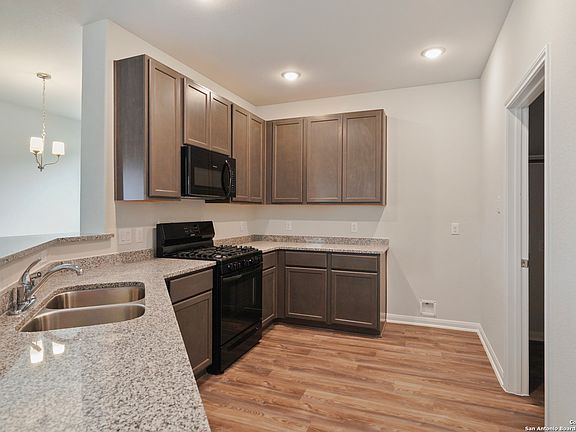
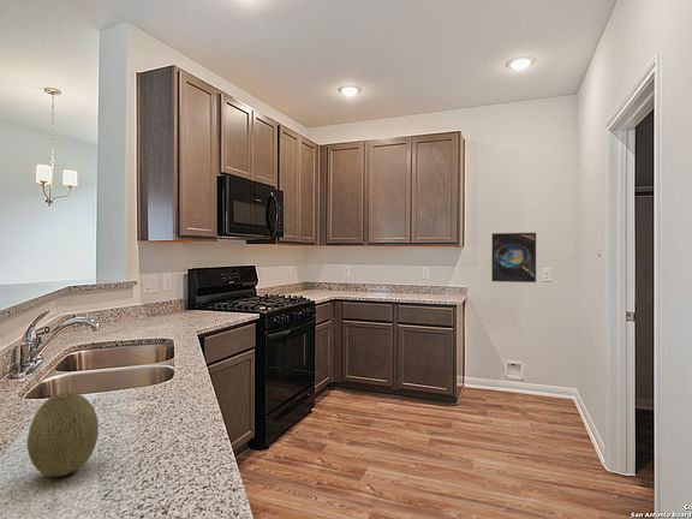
+ fruit (64, 432)
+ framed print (513, 257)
